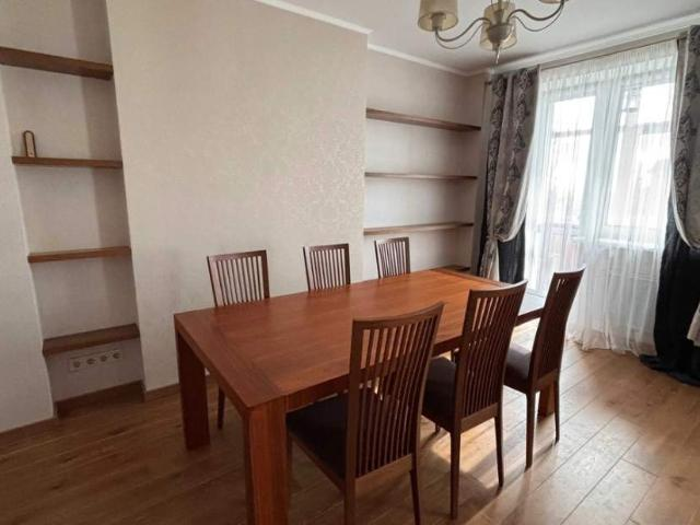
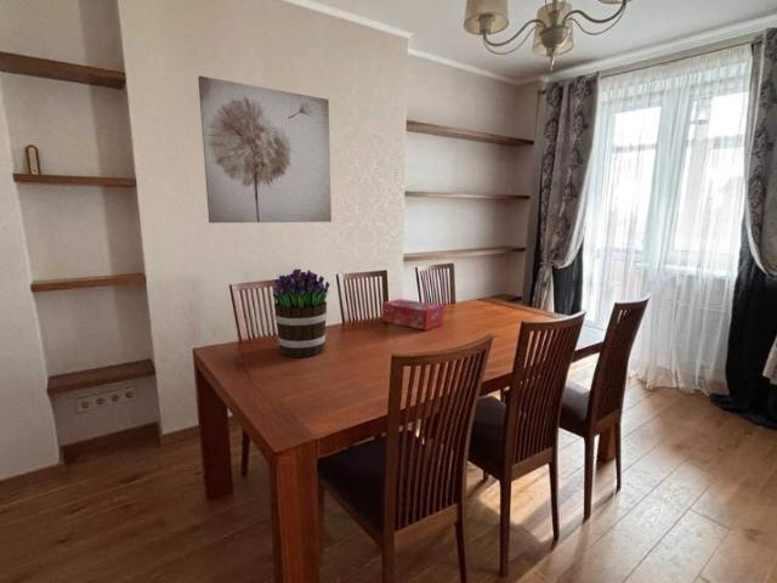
+ tissue box (412, 313)
+ wall art (272, 157)
+ bouquet (302, 310)
